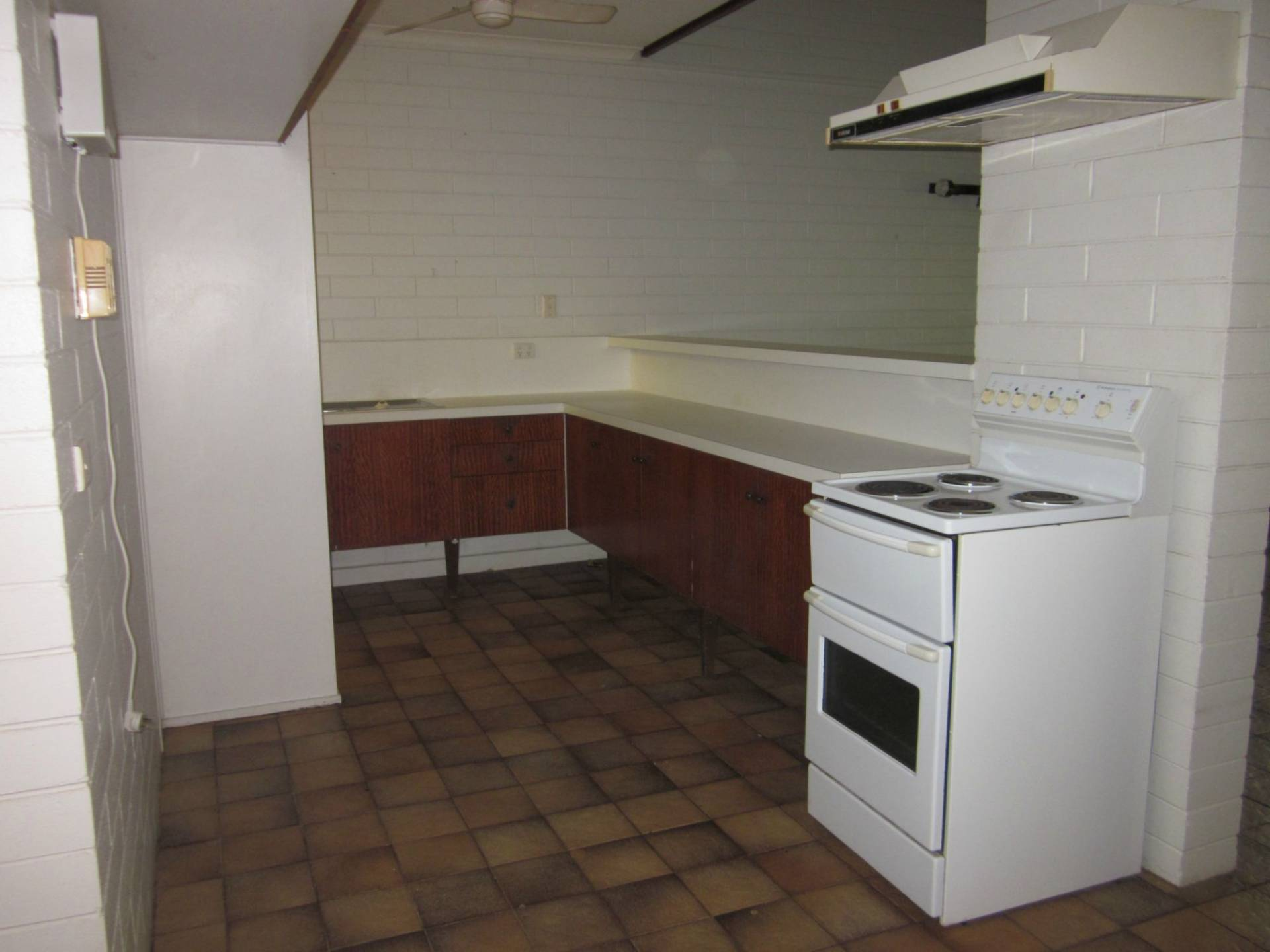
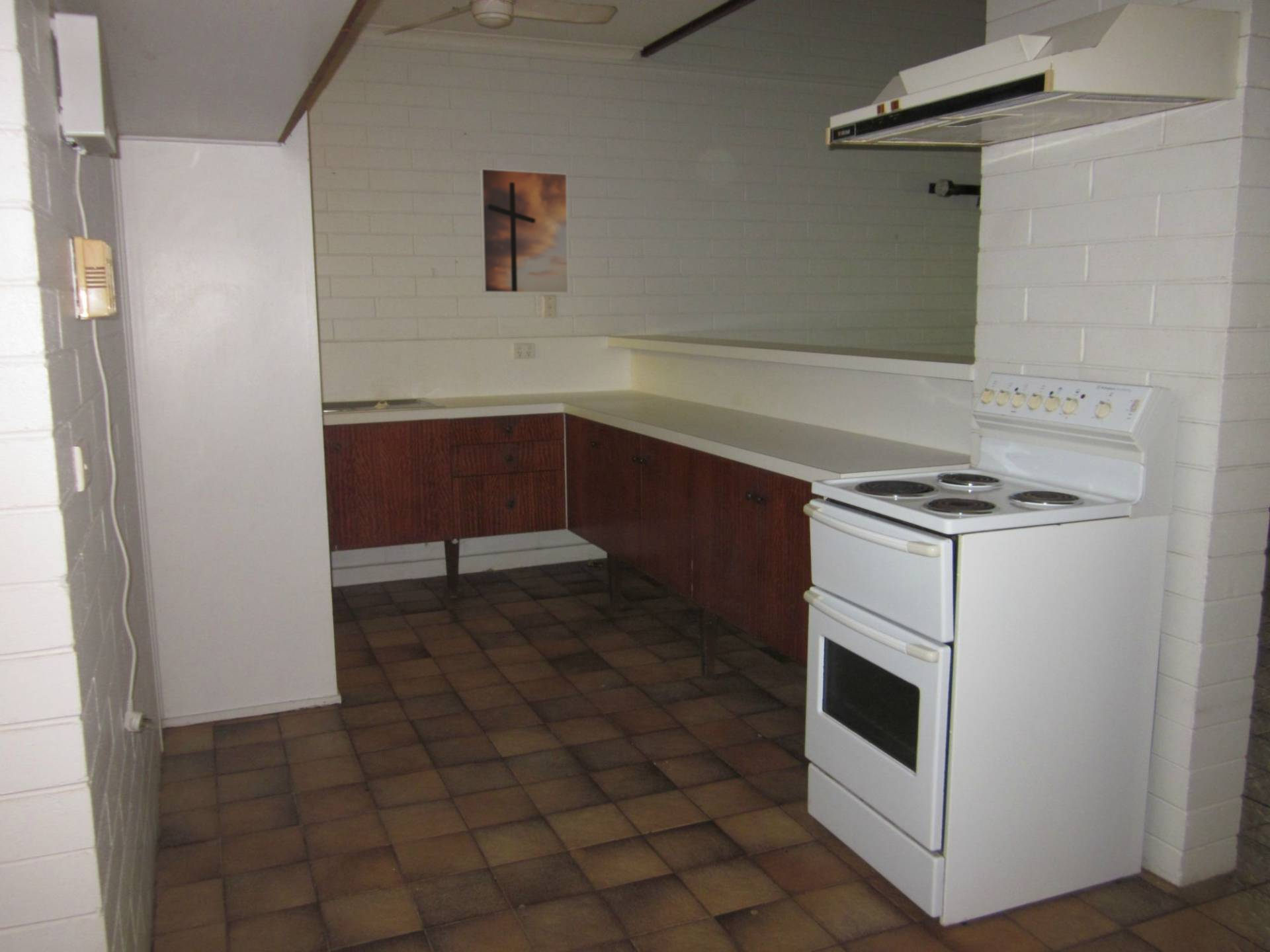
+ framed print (525, 233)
